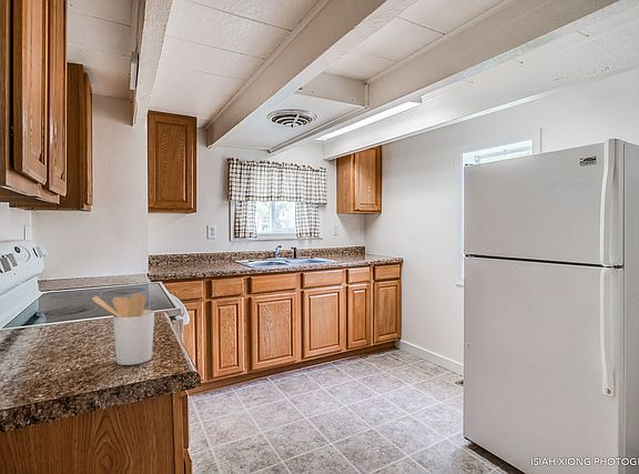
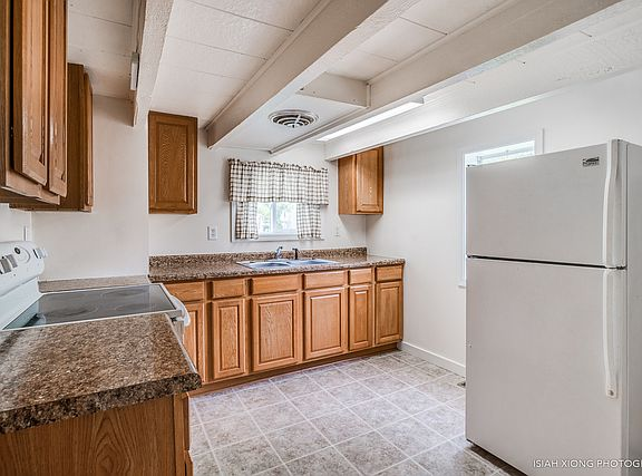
- utensil holder (123, 326)
